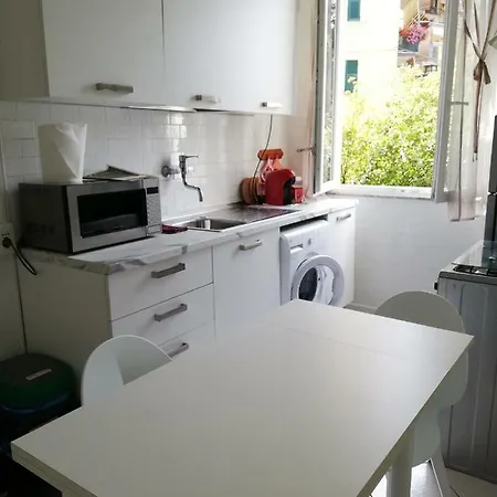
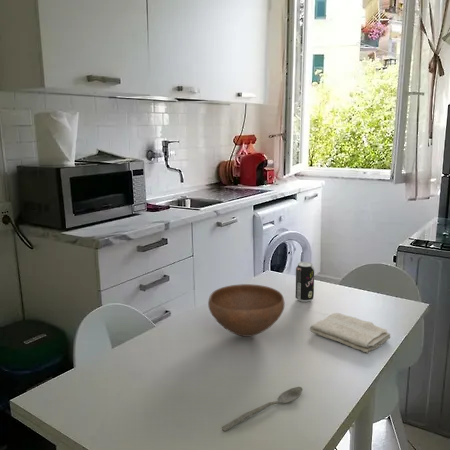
+ spoon (264, 407)
+ beverage can (304, 281)
+ washcloth (349, 330)
+ bowl (246, 315)
